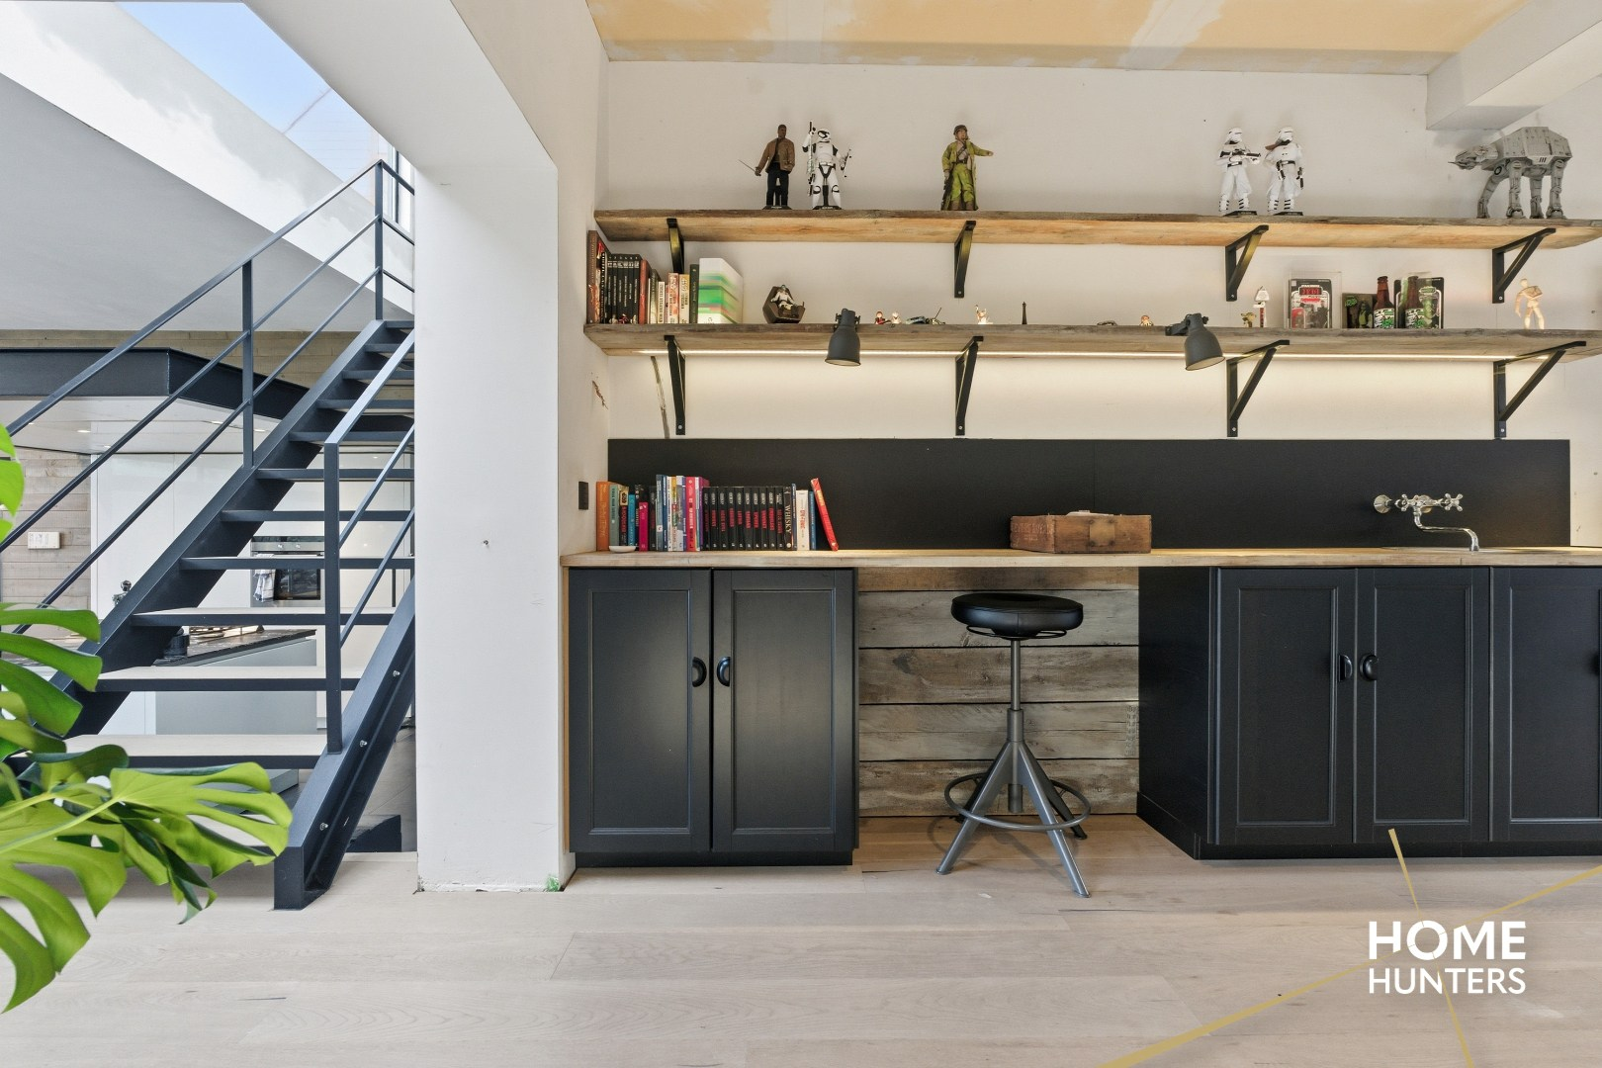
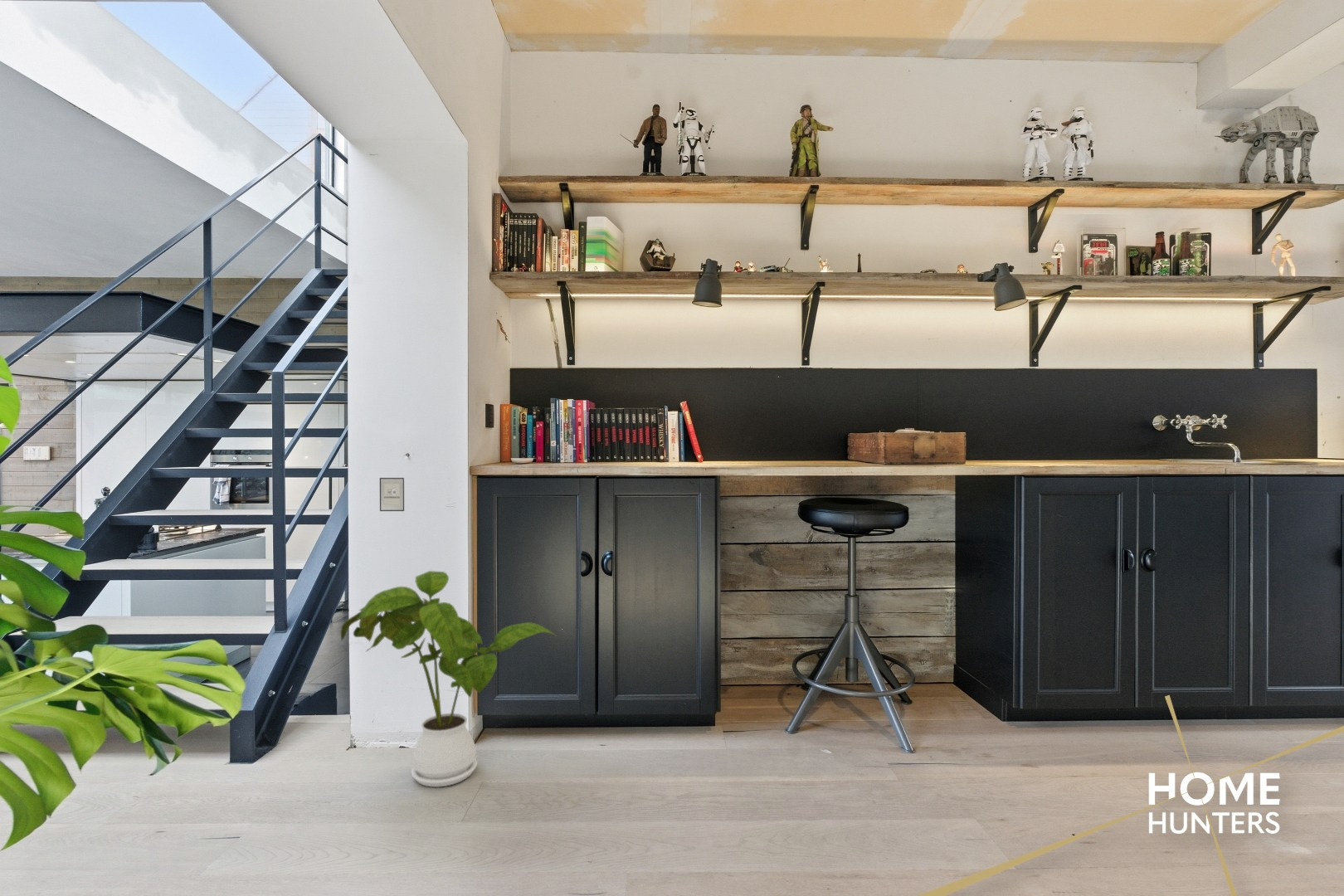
+ house plant (446, 674)
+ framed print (392, 494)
